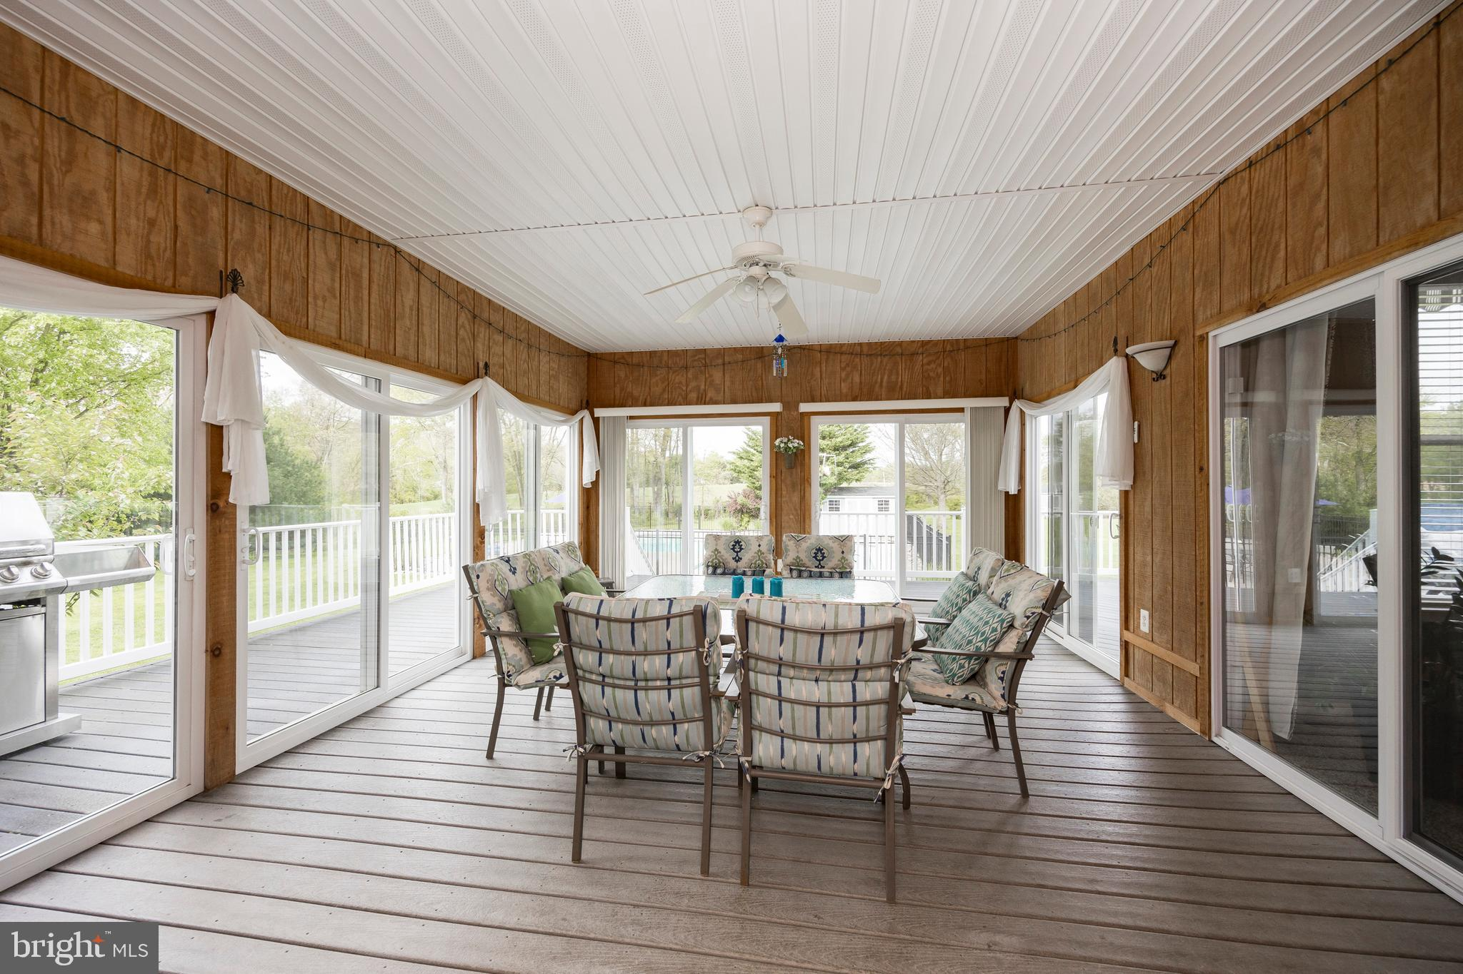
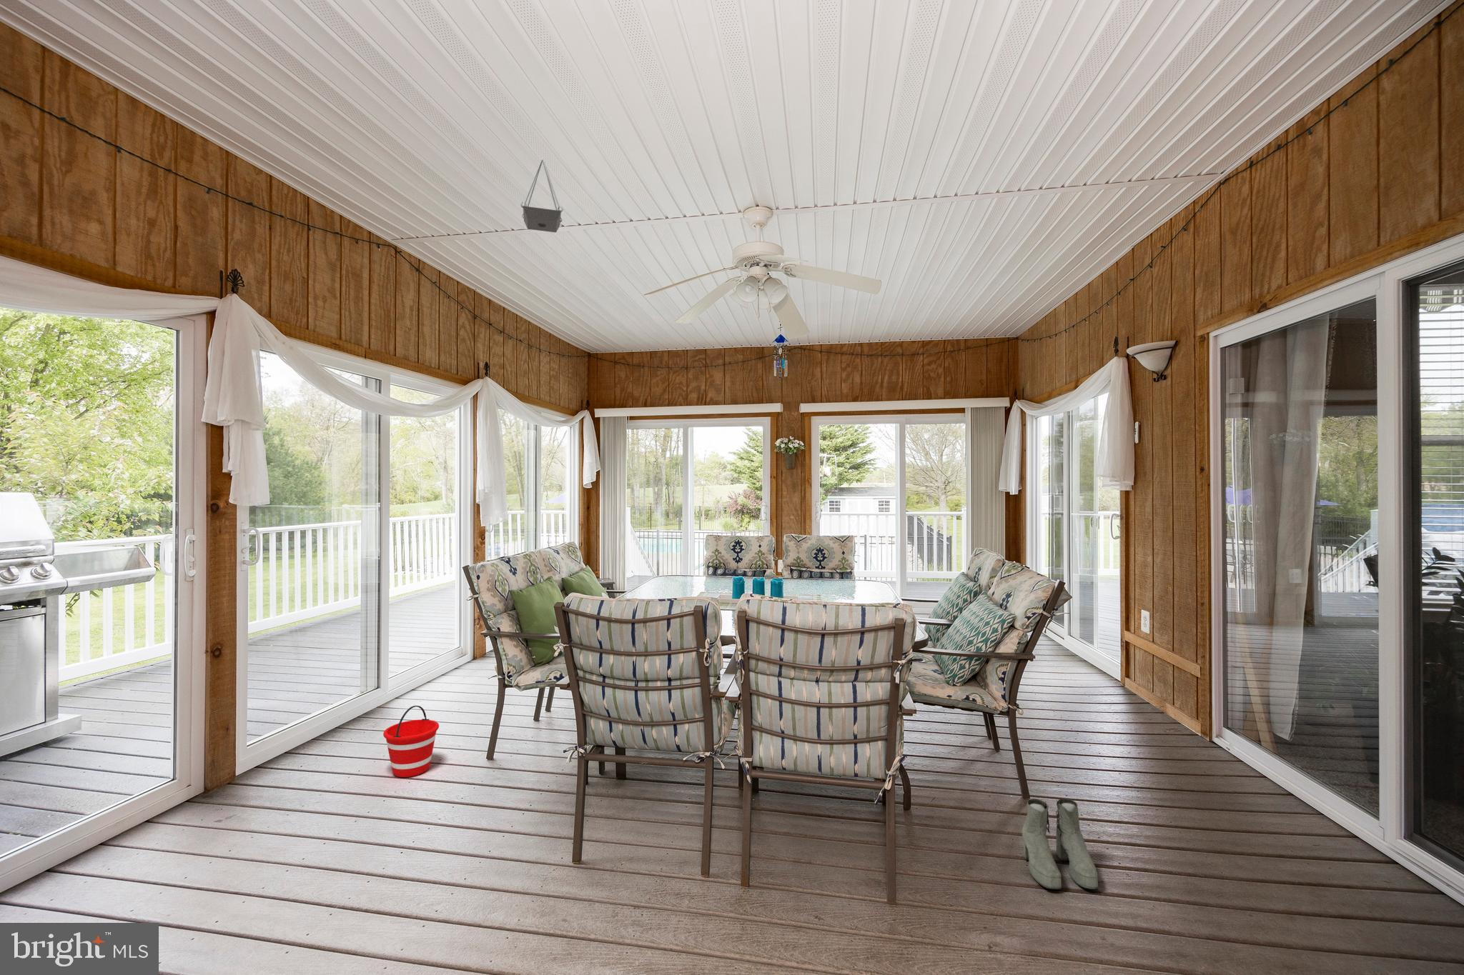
+ boots (1058, 839)
+ hanging planter (551, 190)
+ bucket (411, 739)
